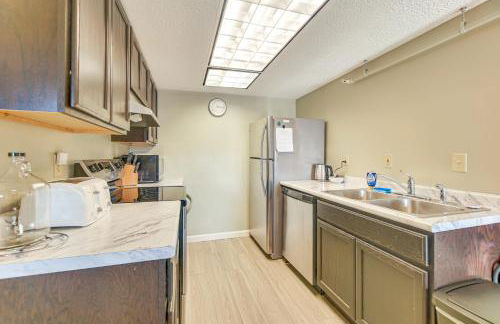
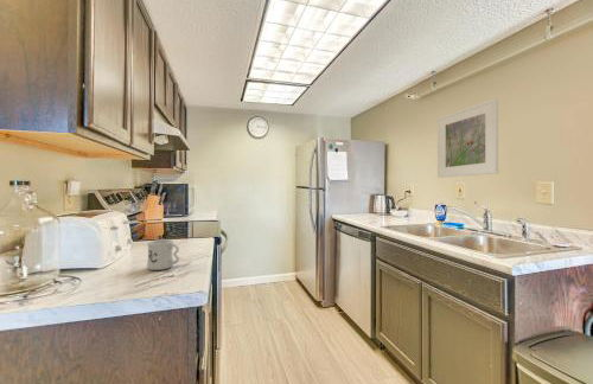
+ mug (164, 254)
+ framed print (464, 142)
